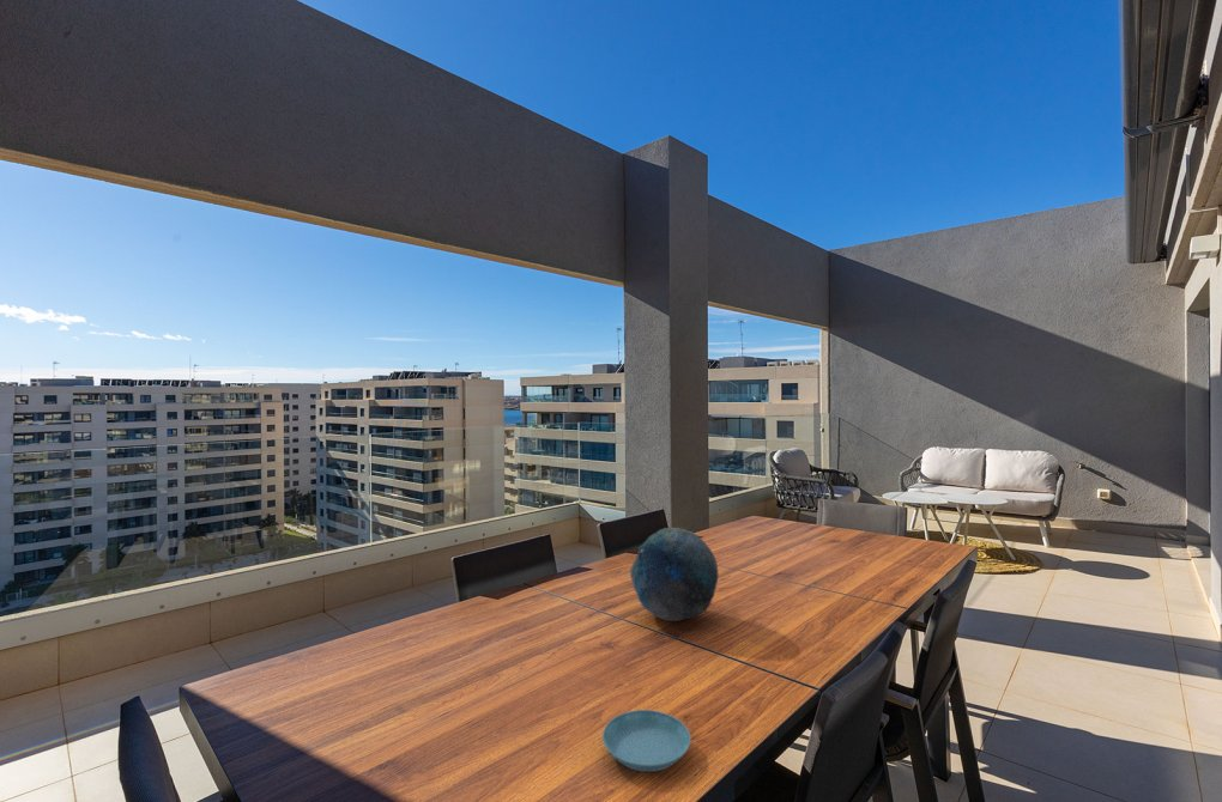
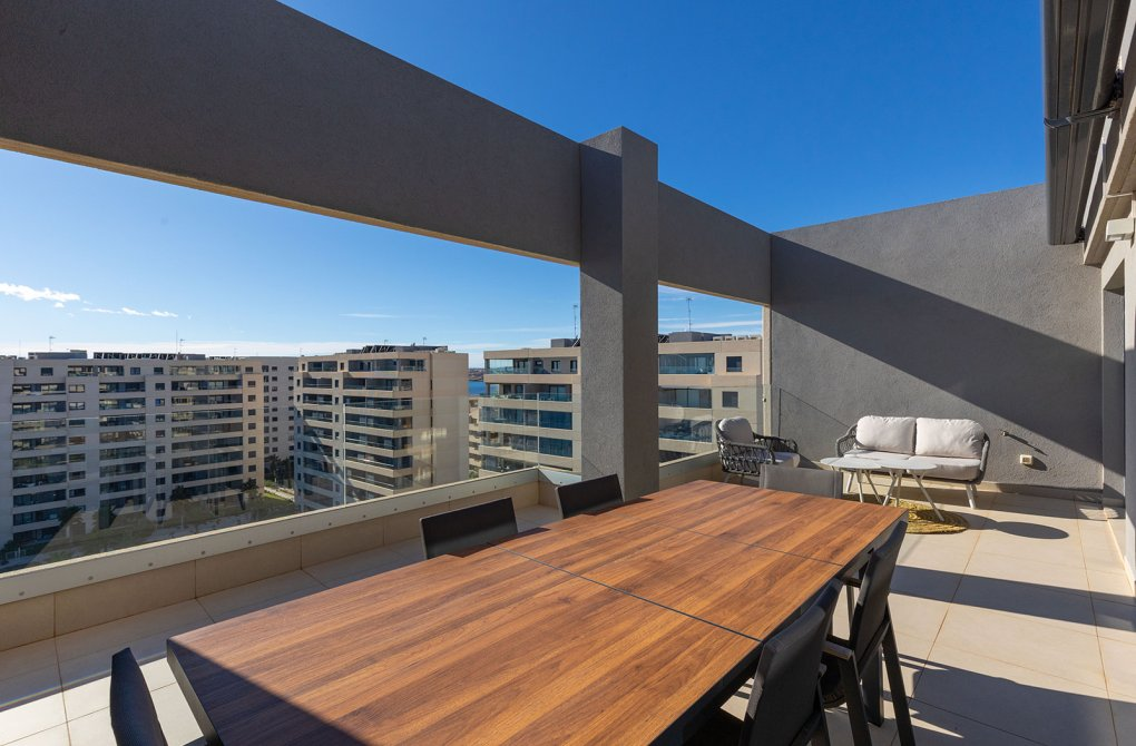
- decorative bowl (673, 573)
- saucer (646, 742)
